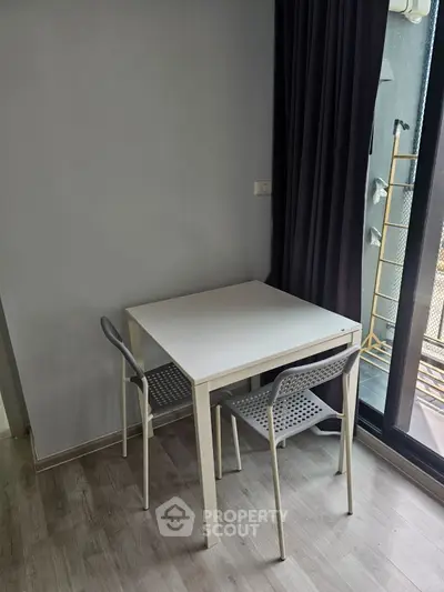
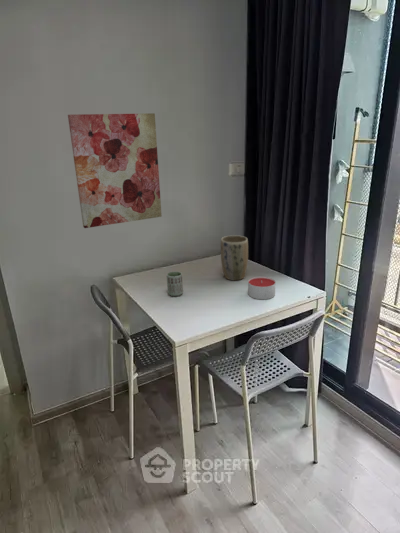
+ candle (261, 287)
+ wall art (118, 170)
+ plant pot (234, 258)
+ cup (174, 284)
